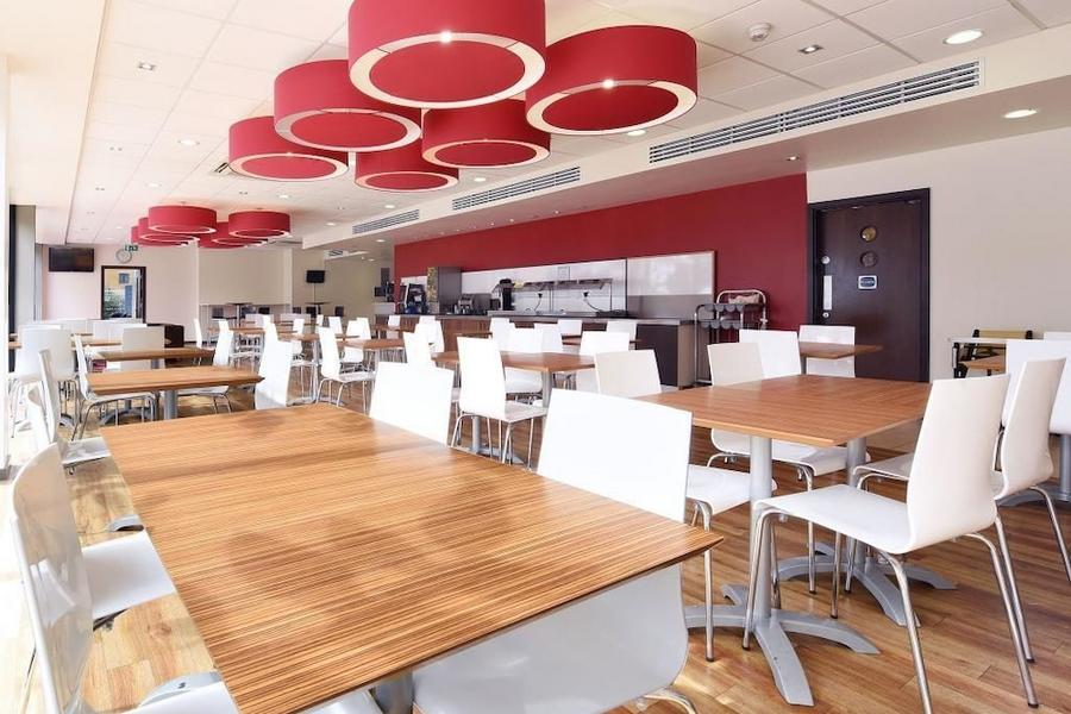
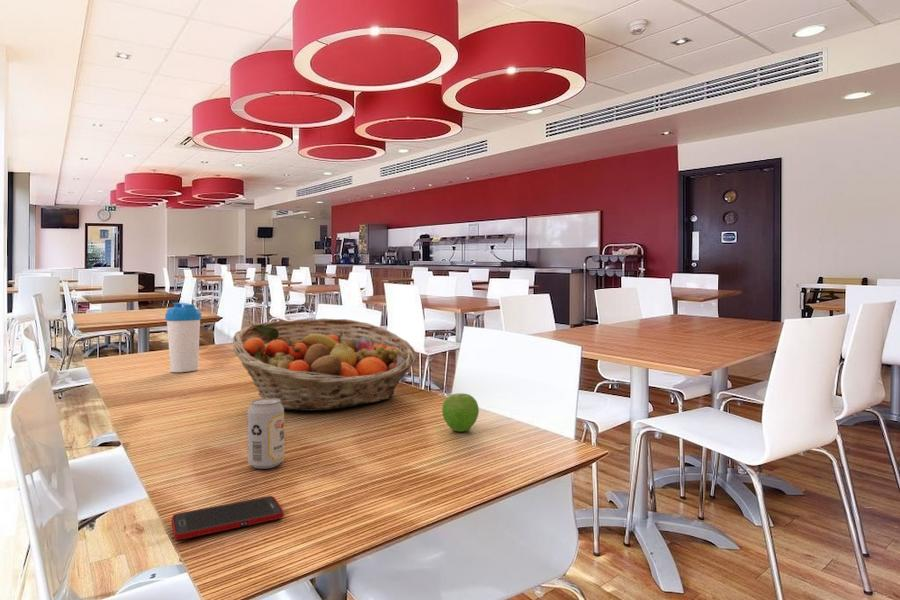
+ fruit (460, 412)
+ fruit basket (328, 359)
+ beverage can (266, 432)
+ water bottle (183, 336)
+ cell phone (228, 516)
